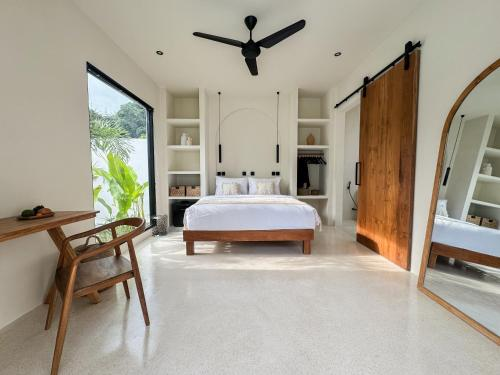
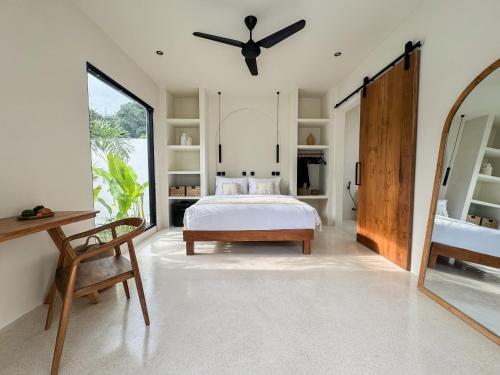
- waste bin (159, 224)
